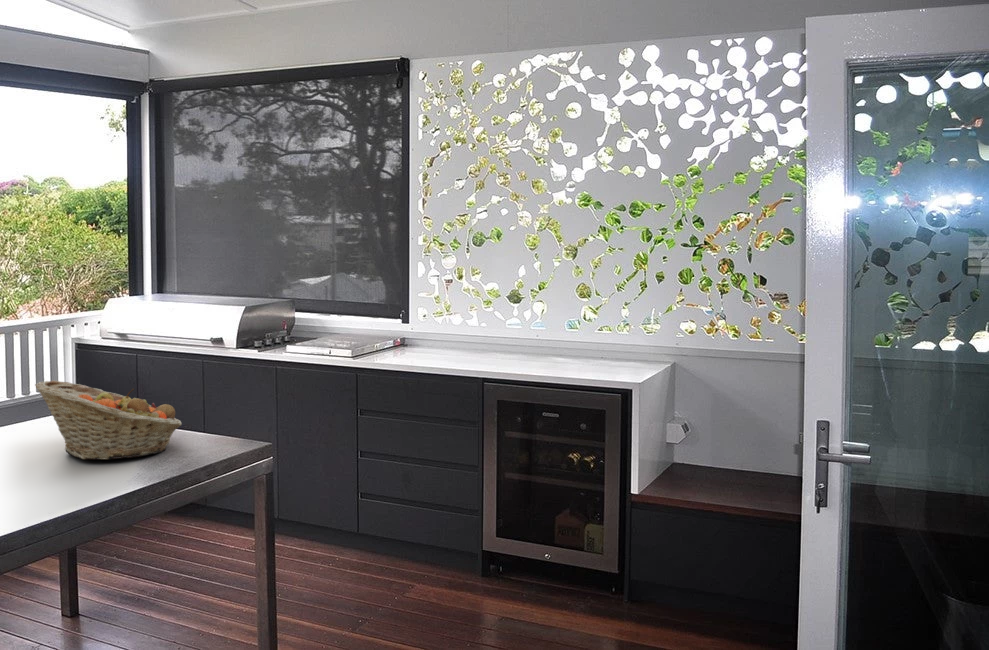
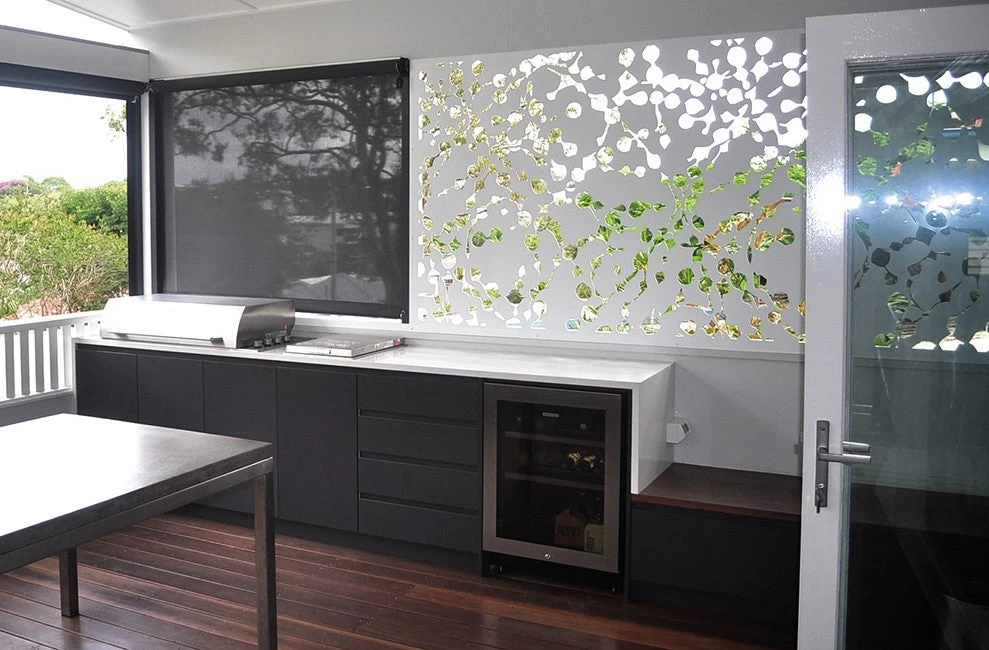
- fruit basket (110, 415)
